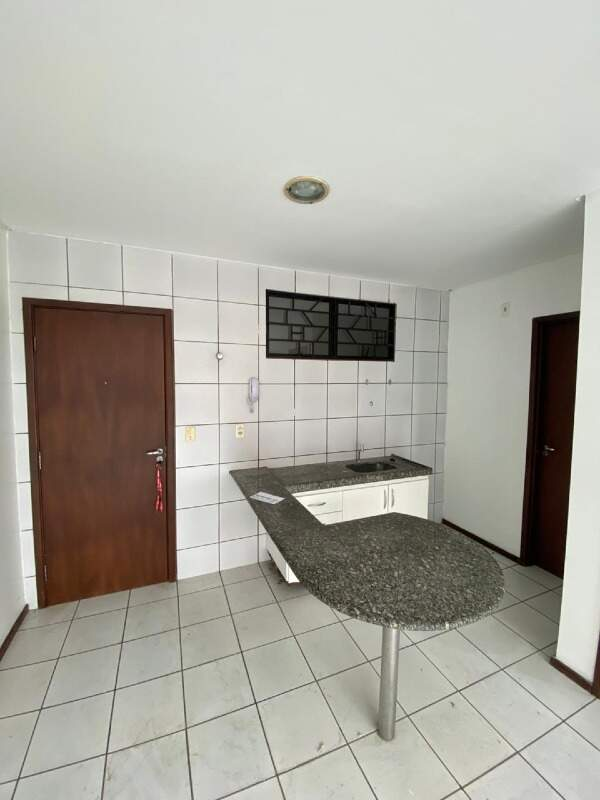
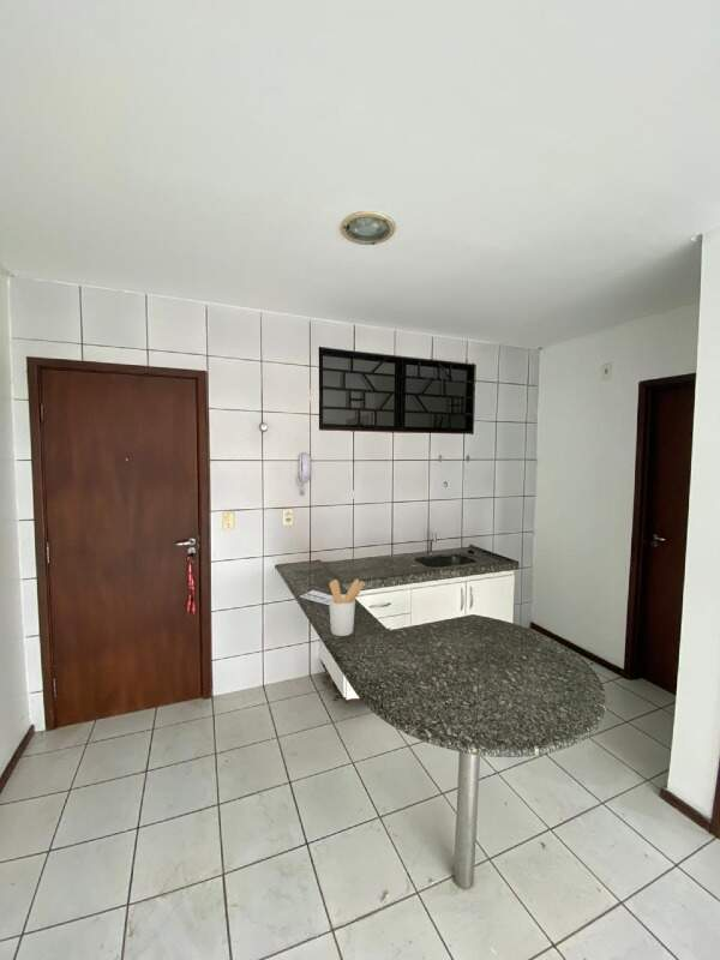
+ utensil holder (347, 605)
